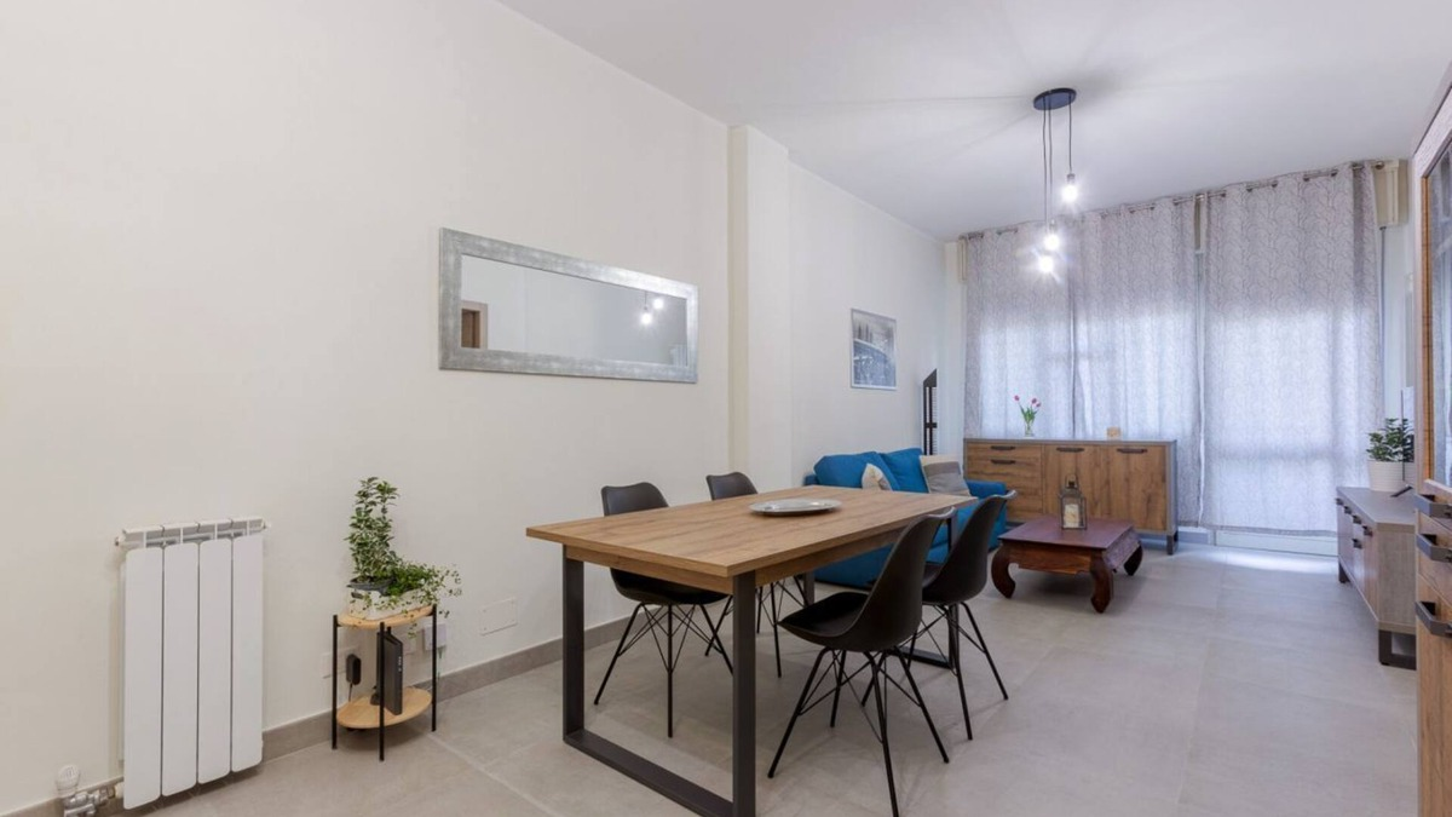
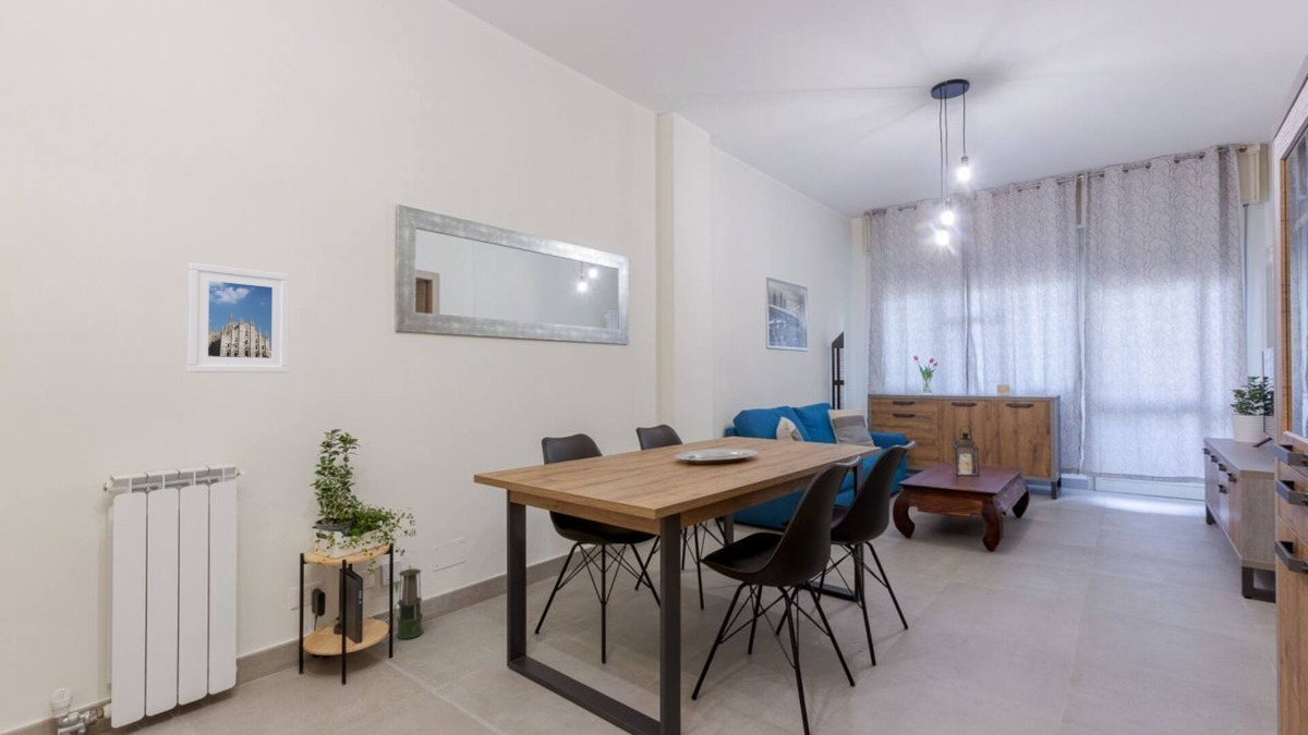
+ lantern (410, 599)
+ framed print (240, 320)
